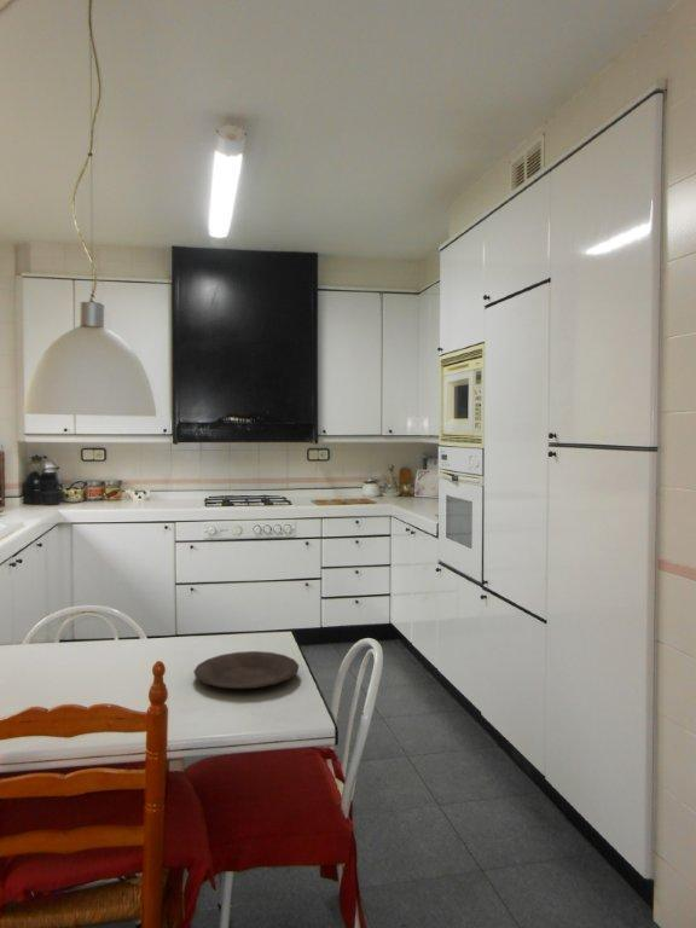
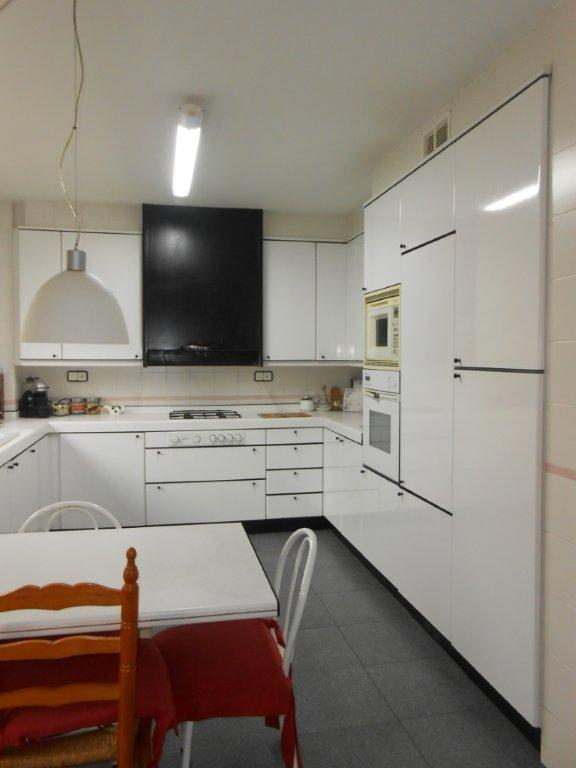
- plate (246, 672)
